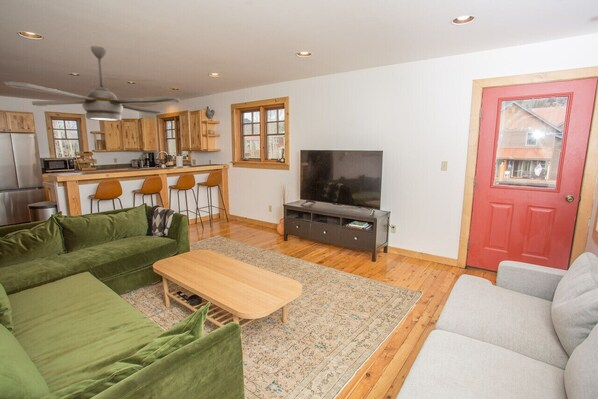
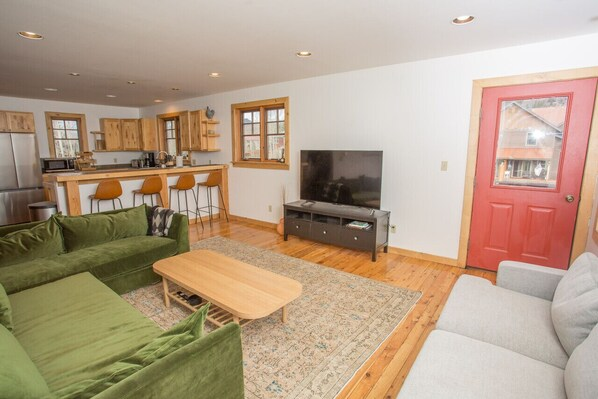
- ceiling fan (101, 84)
